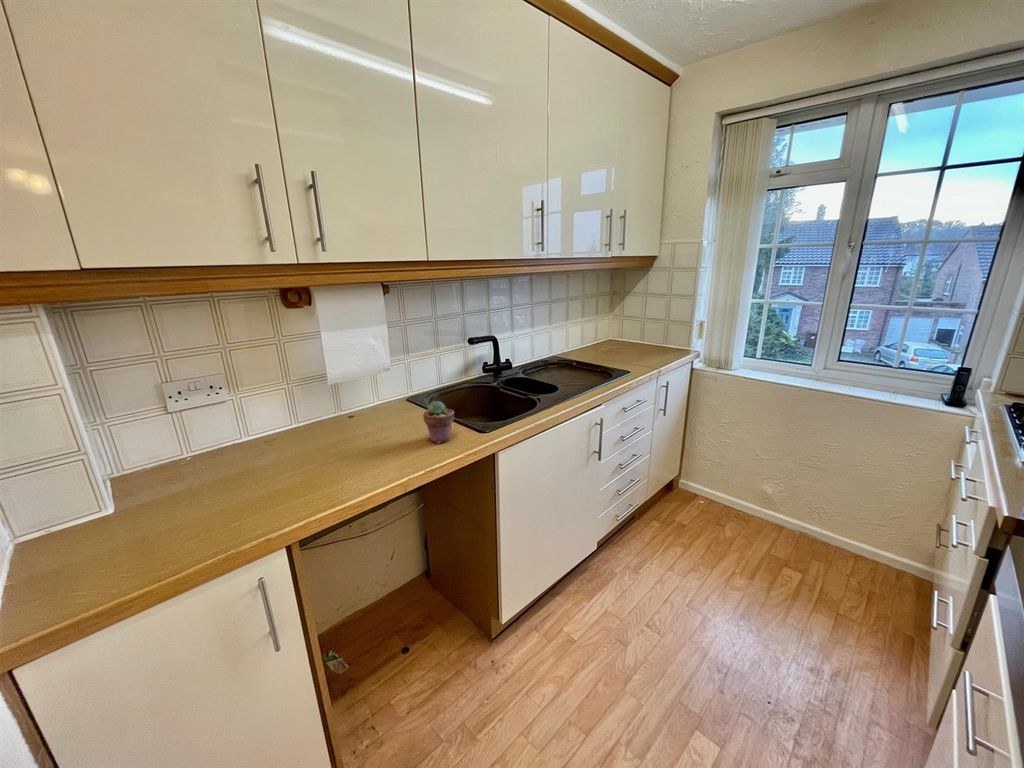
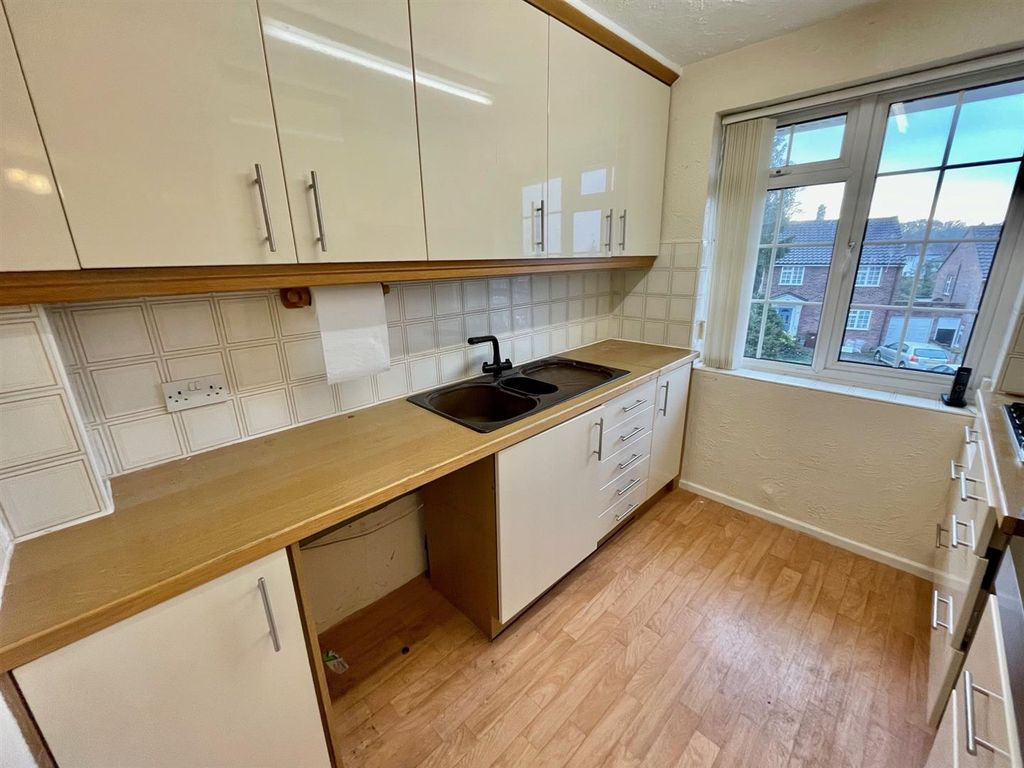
- potted succulent (439, 420)
